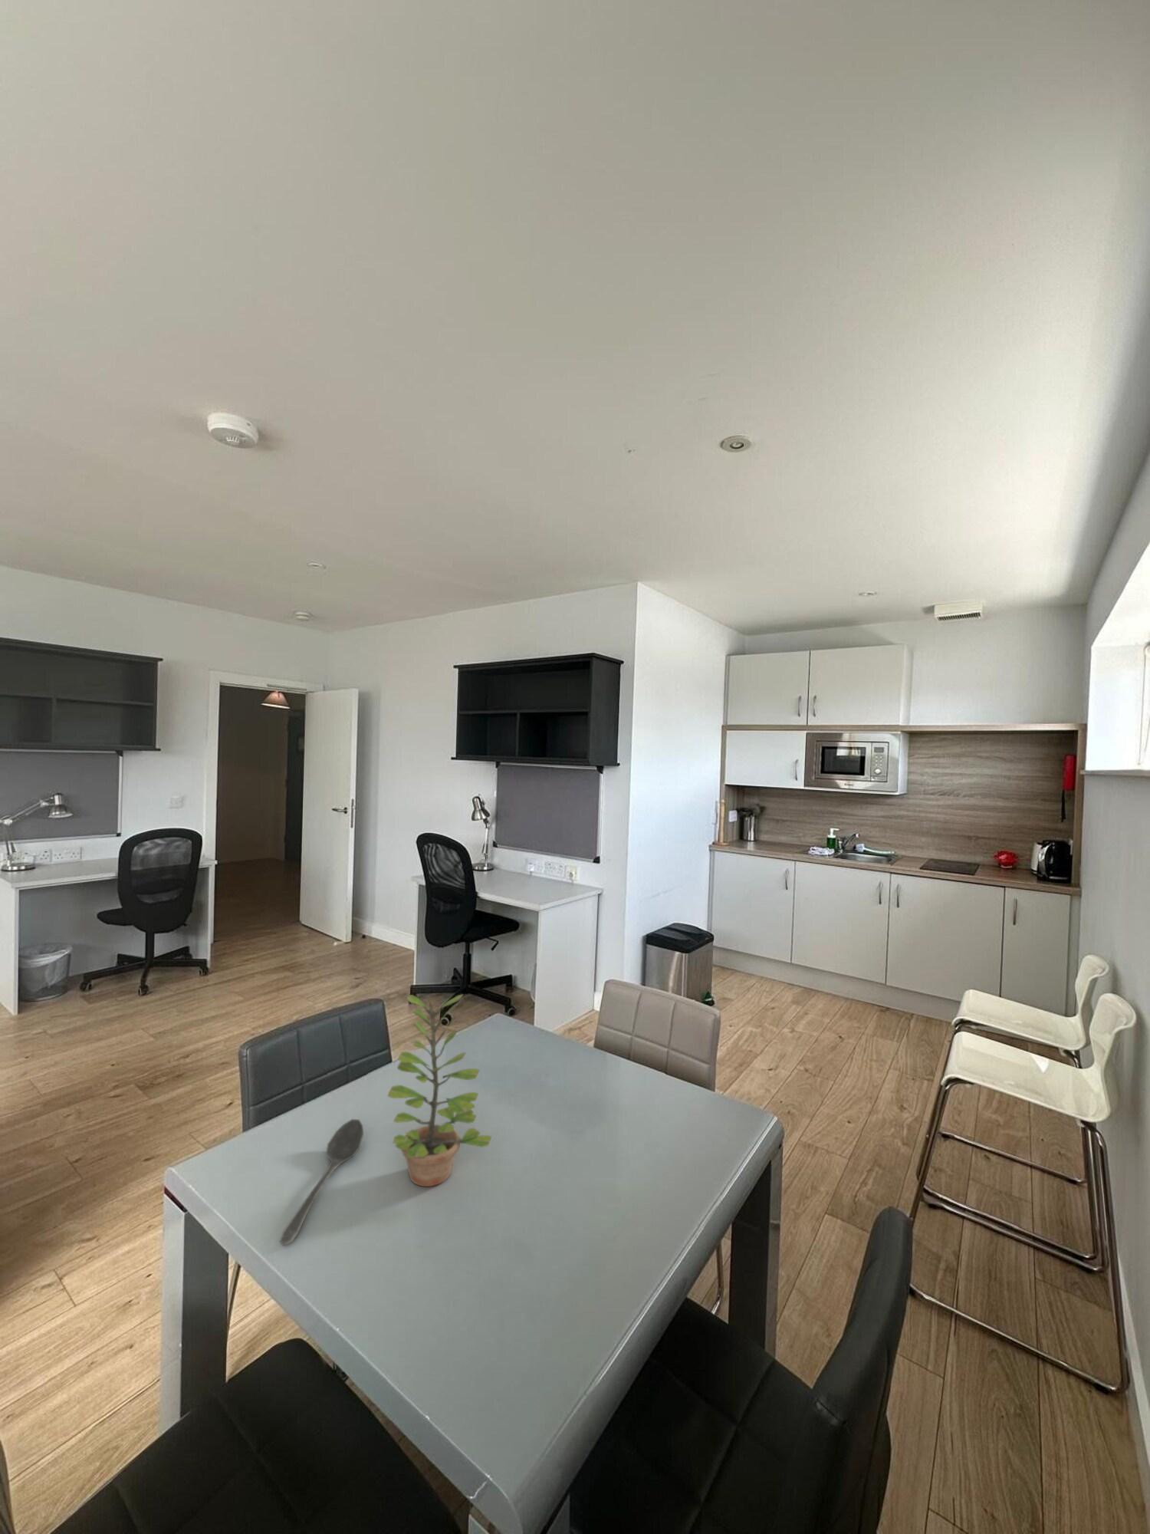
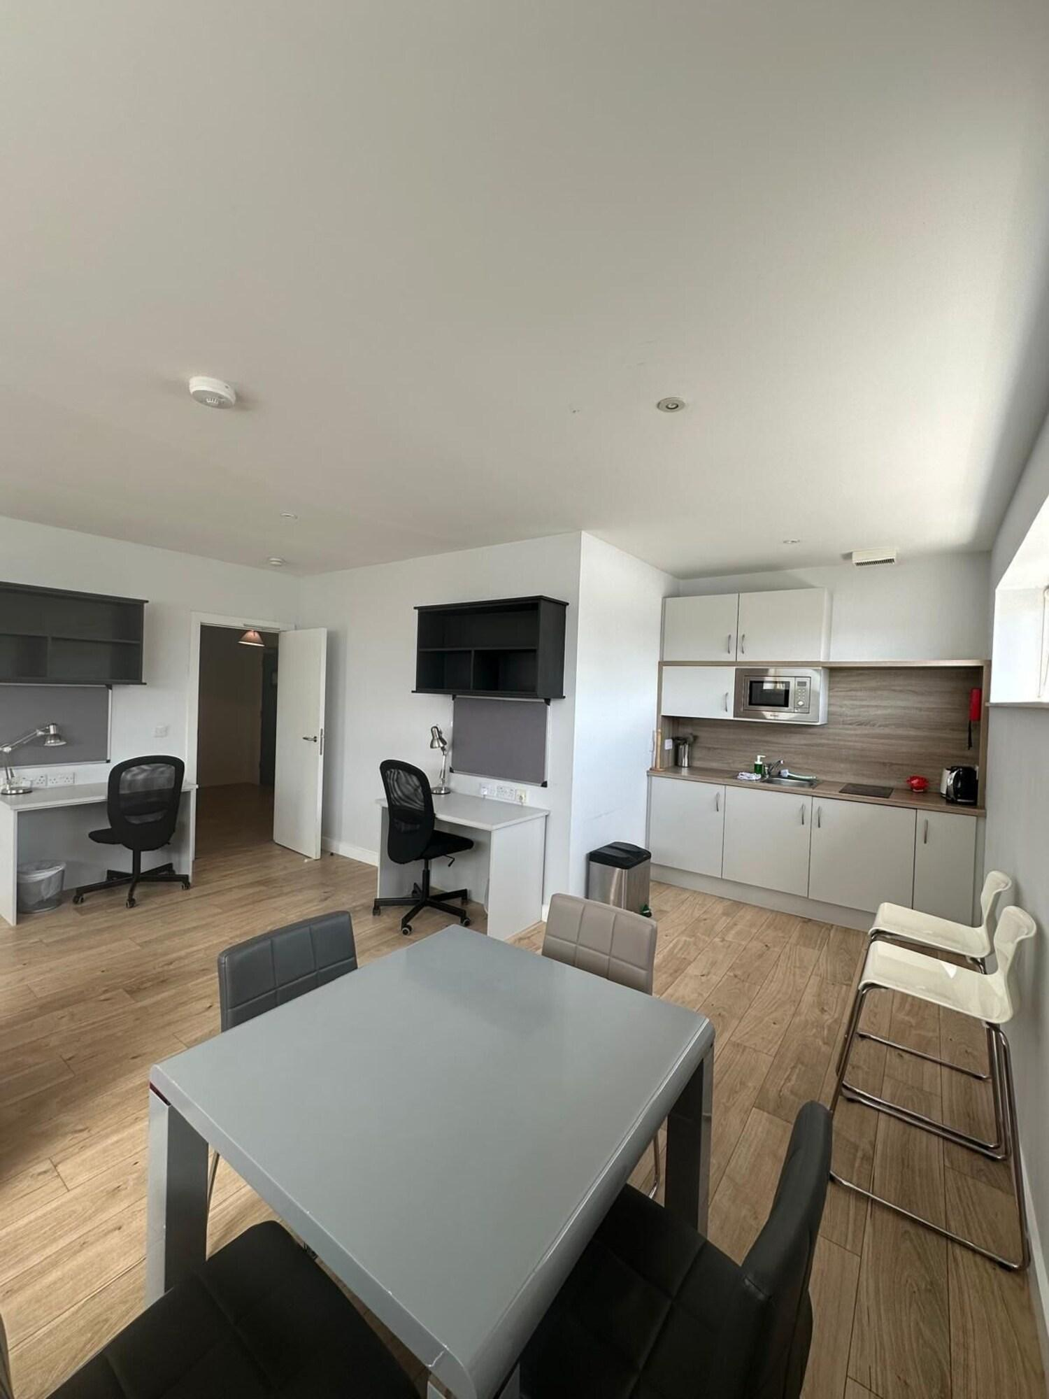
- stirrer (324, 1174)
- plant (440, 1085)
